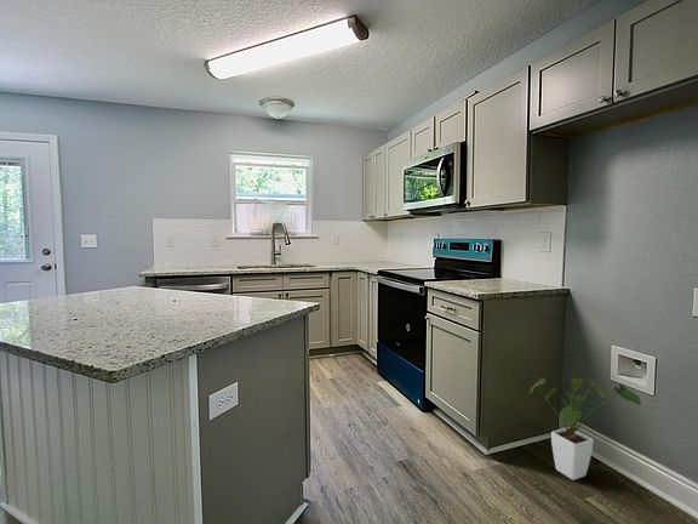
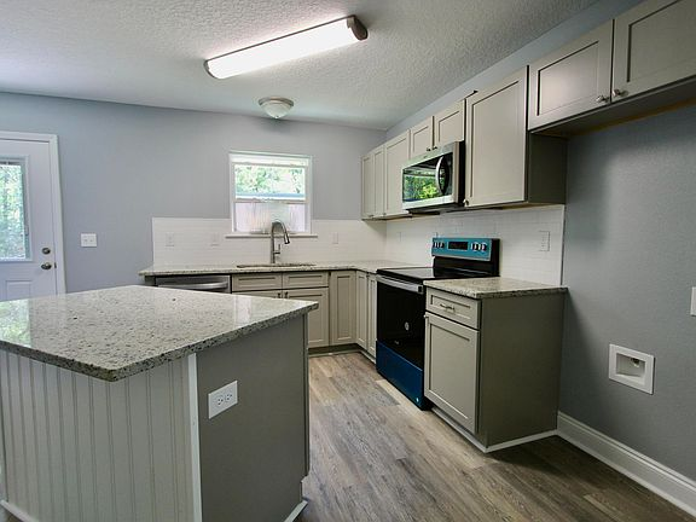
- house plant (577, 428)
